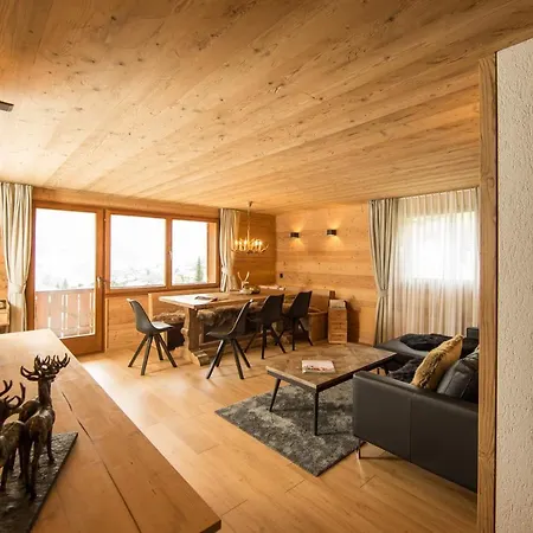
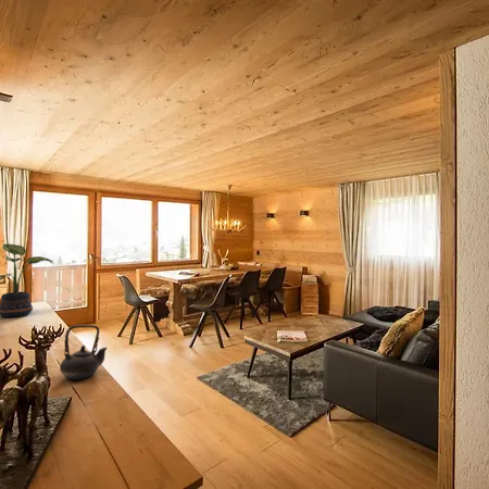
+ teapot (83, 349)
+ potted plant (20, 277)
